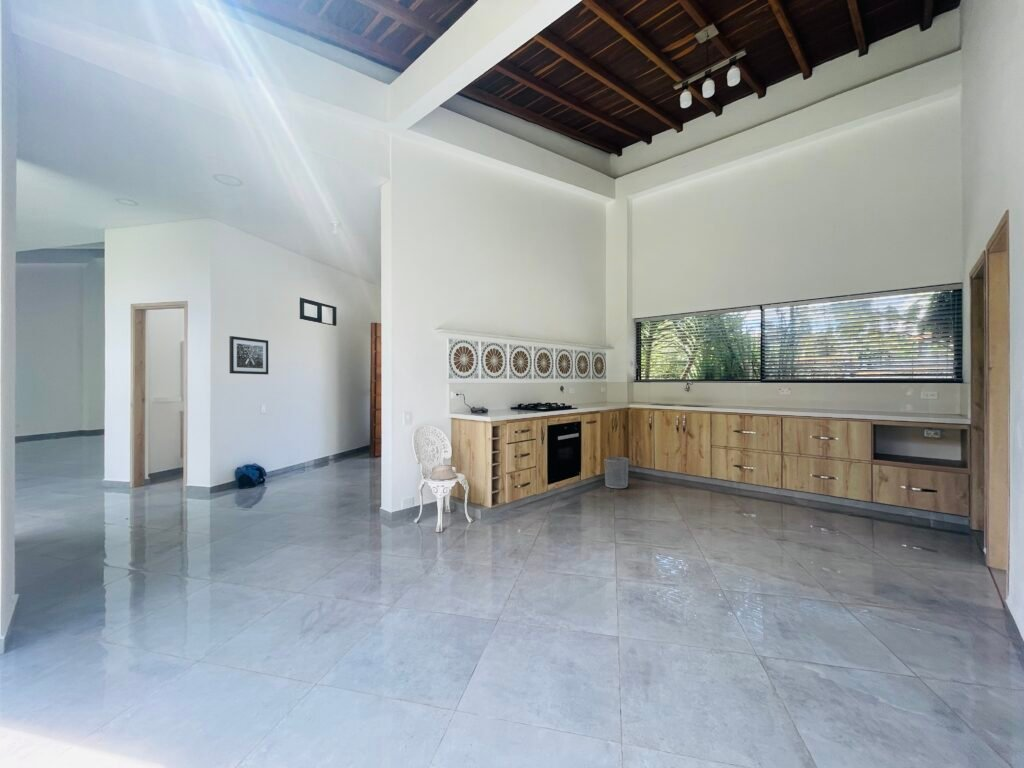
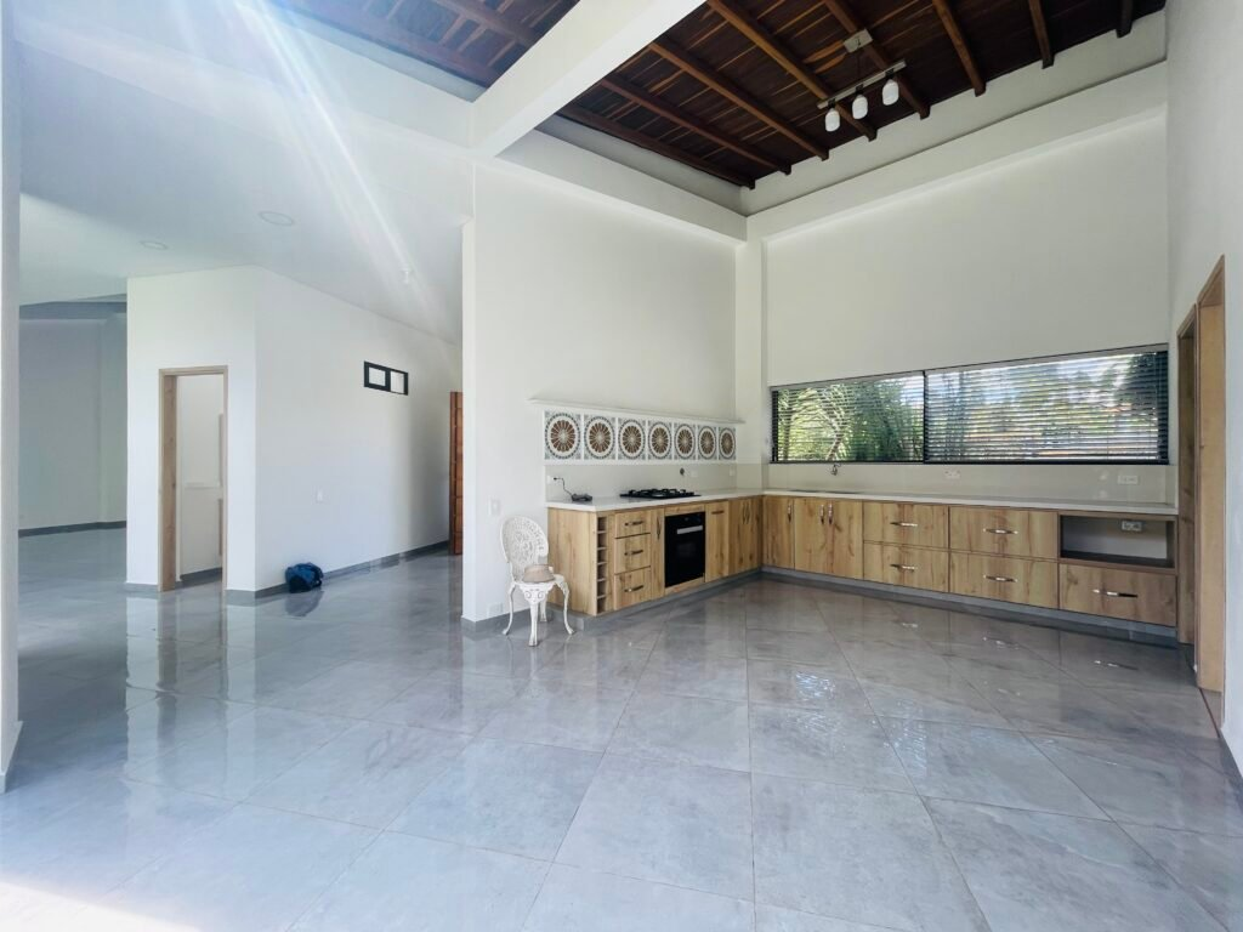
- wall art (249, 356)
- waste bin (616, 472)
